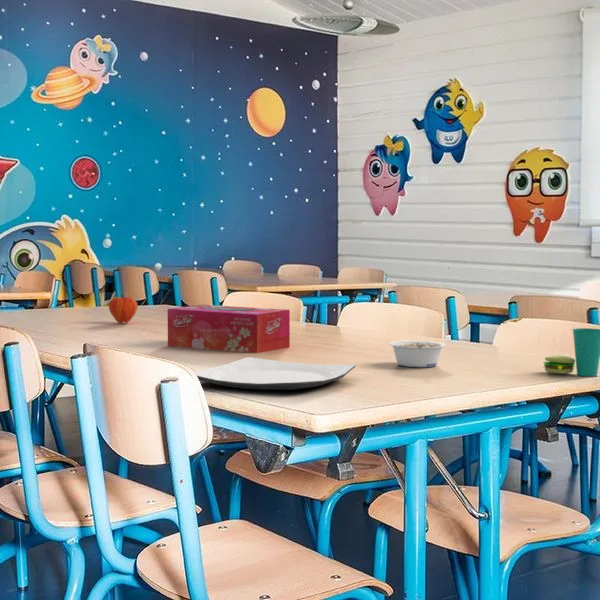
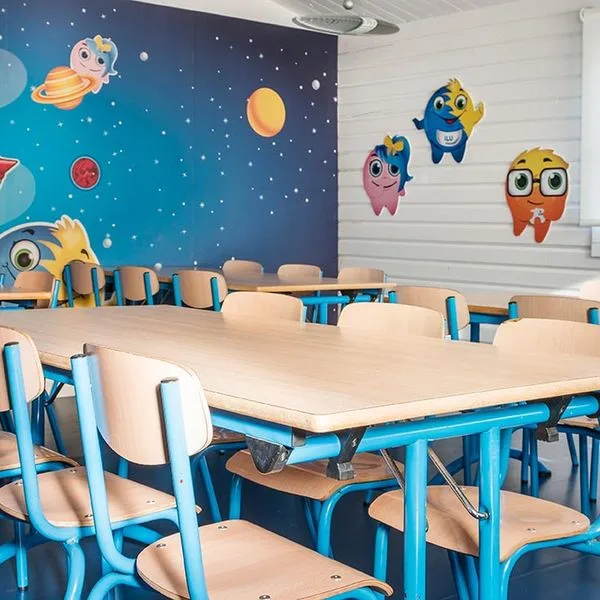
- plate (272, 375)
- legume (418, 352)
- cup (575, 351)
- tissue box (228, 327)
- fruit (123, 308)
